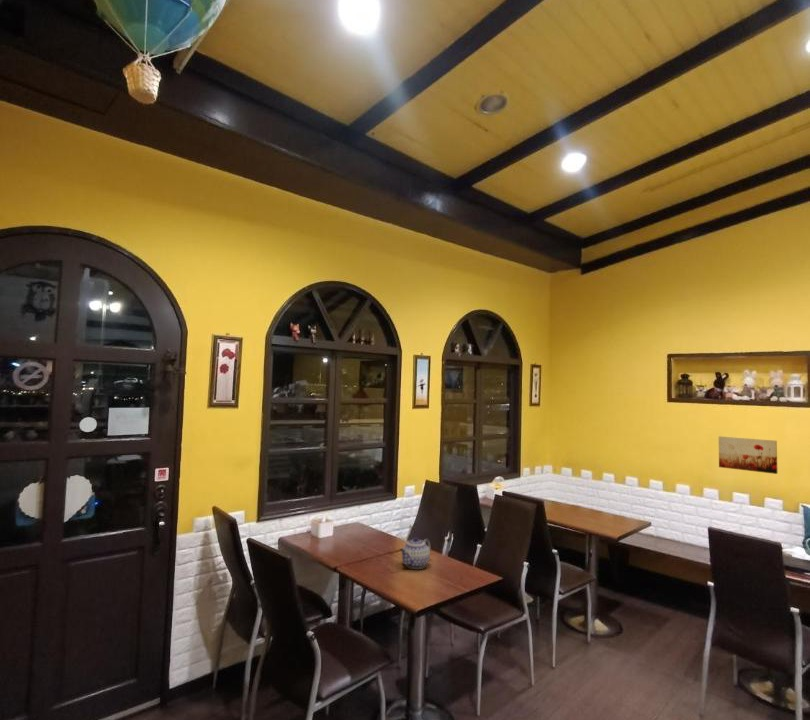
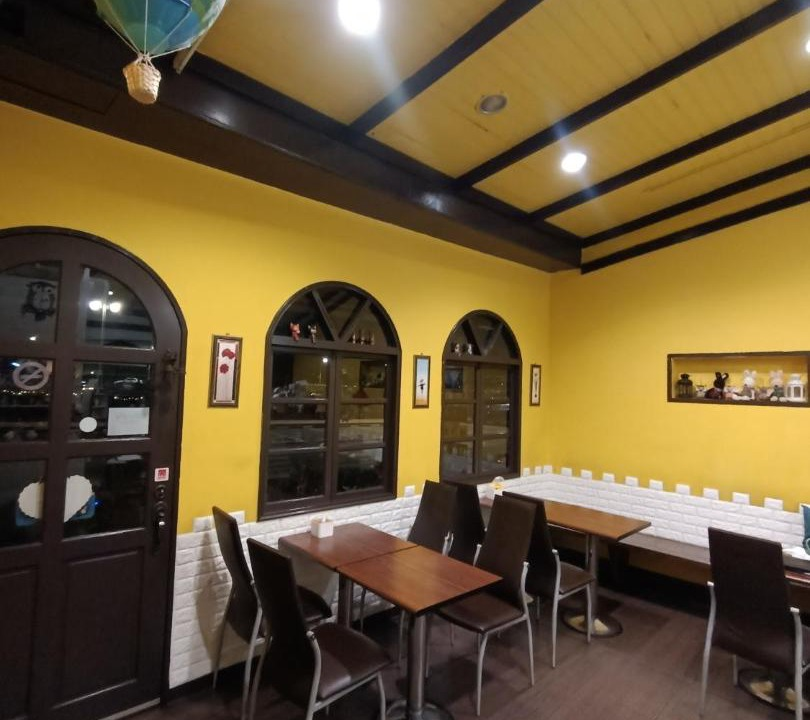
- teapot (415, 551)
- wall art (746, 454)
